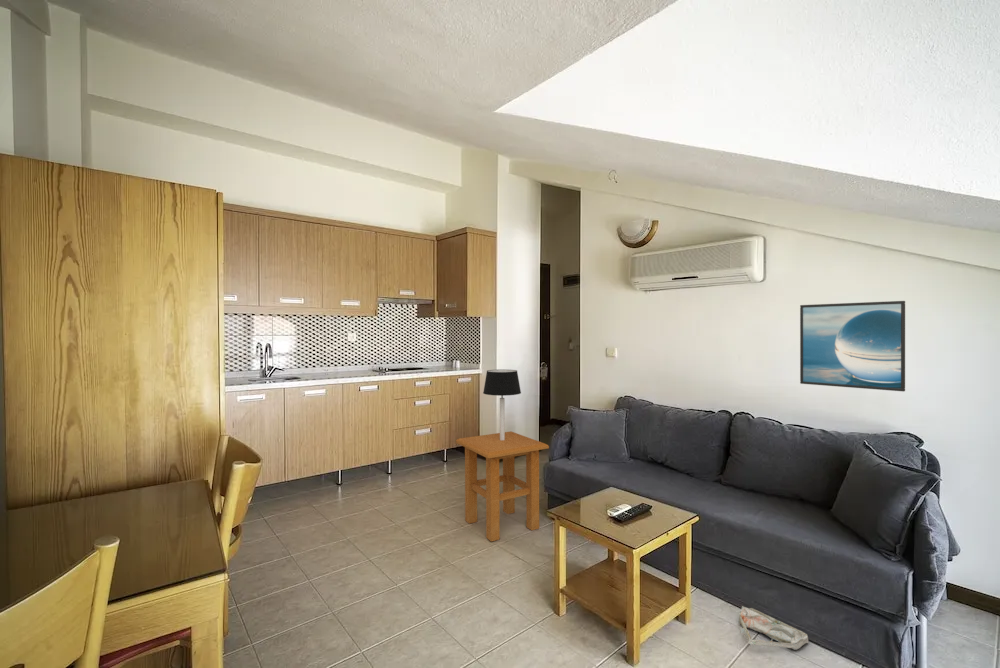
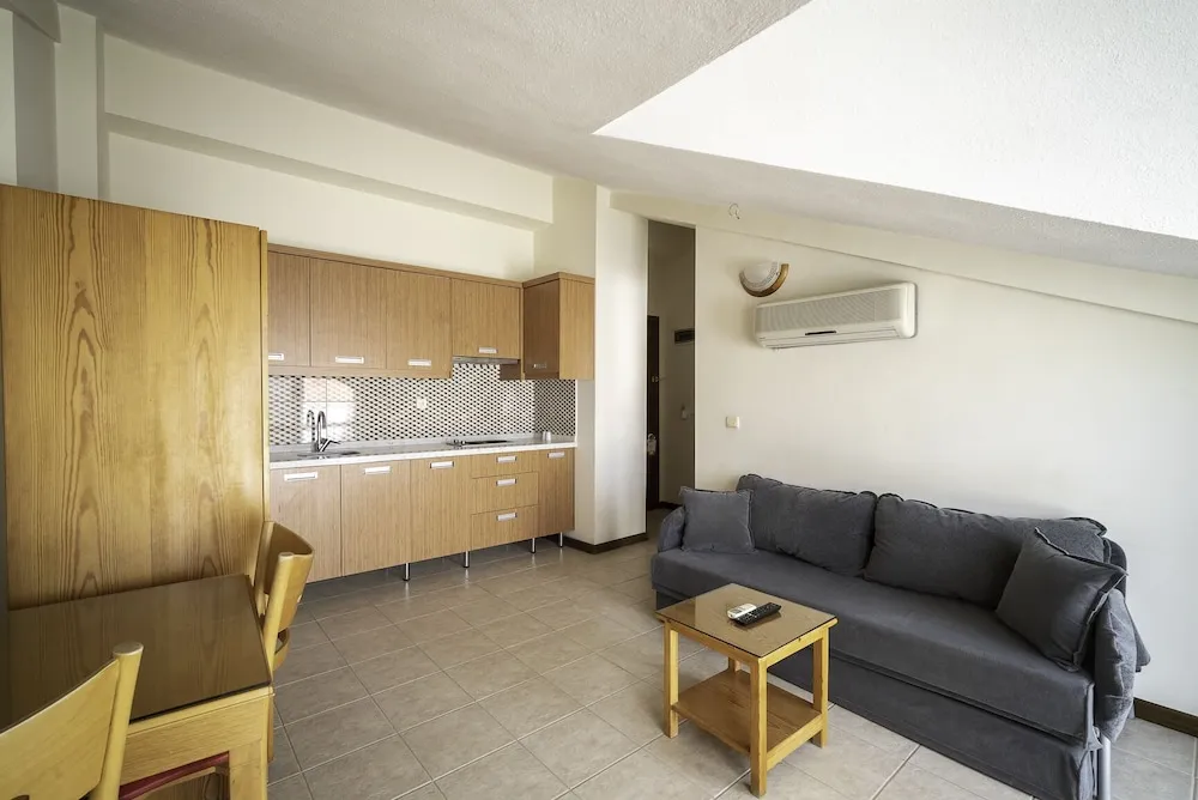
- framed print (849, 345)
- table lamp (502, 405)
- side table (501, 481)
- bag (765, 632)
